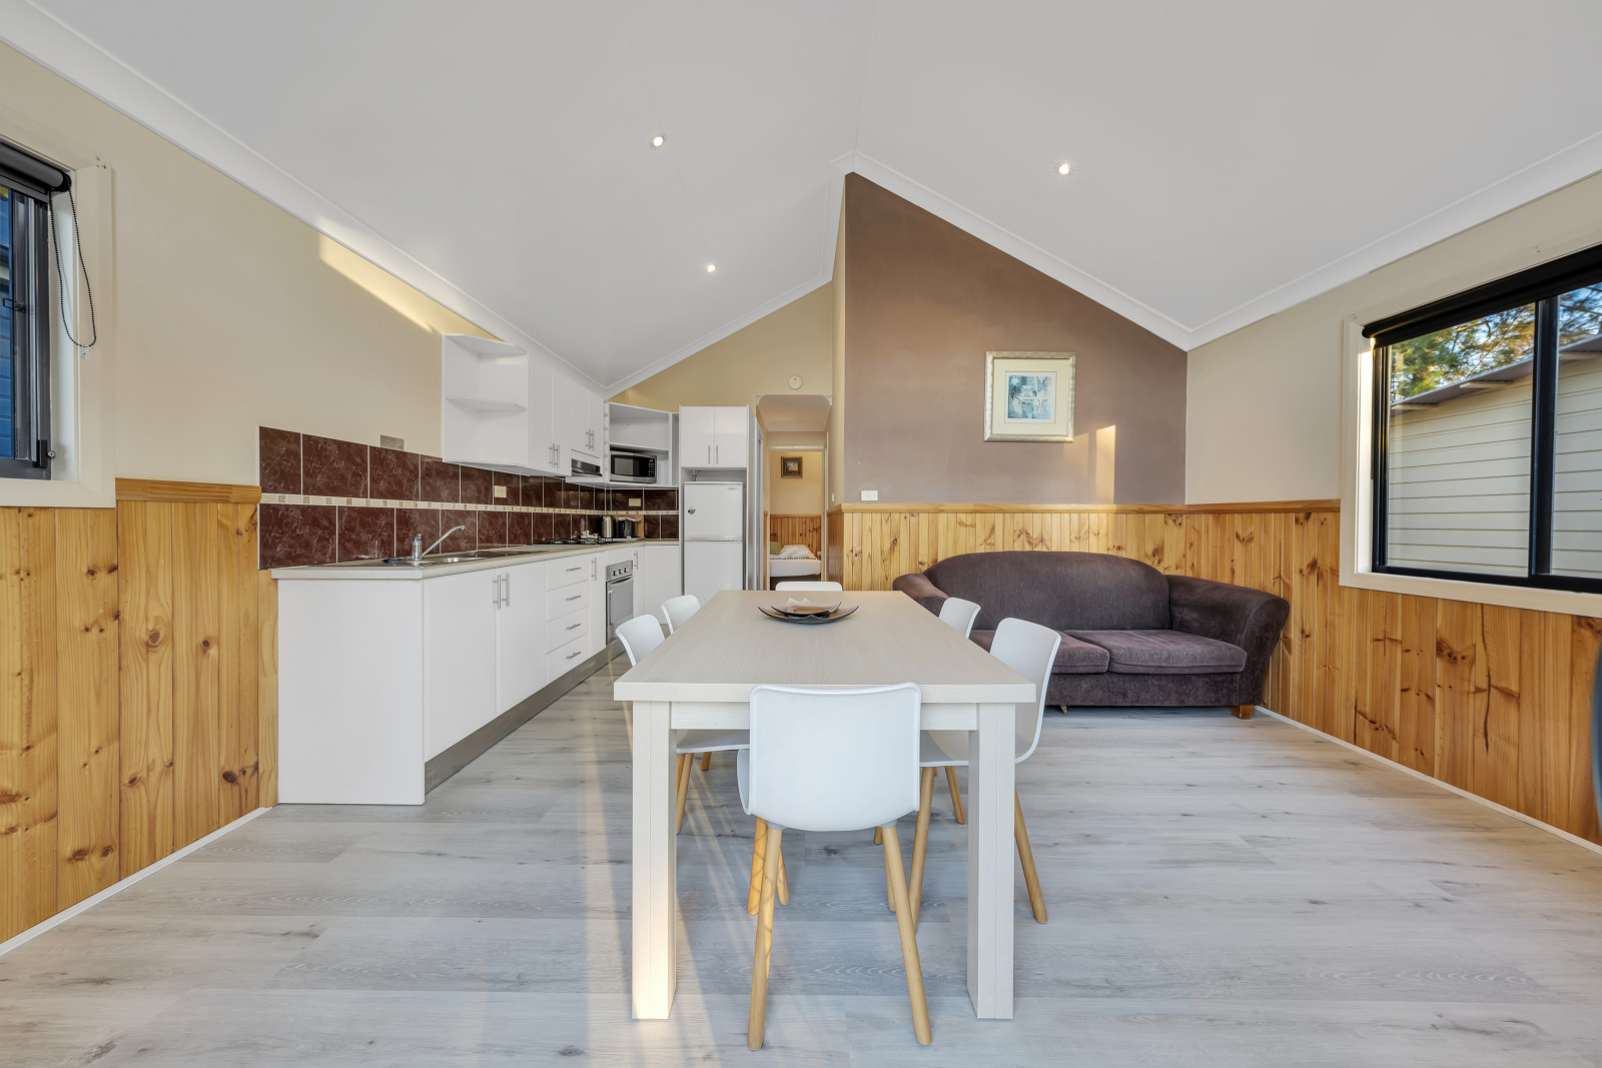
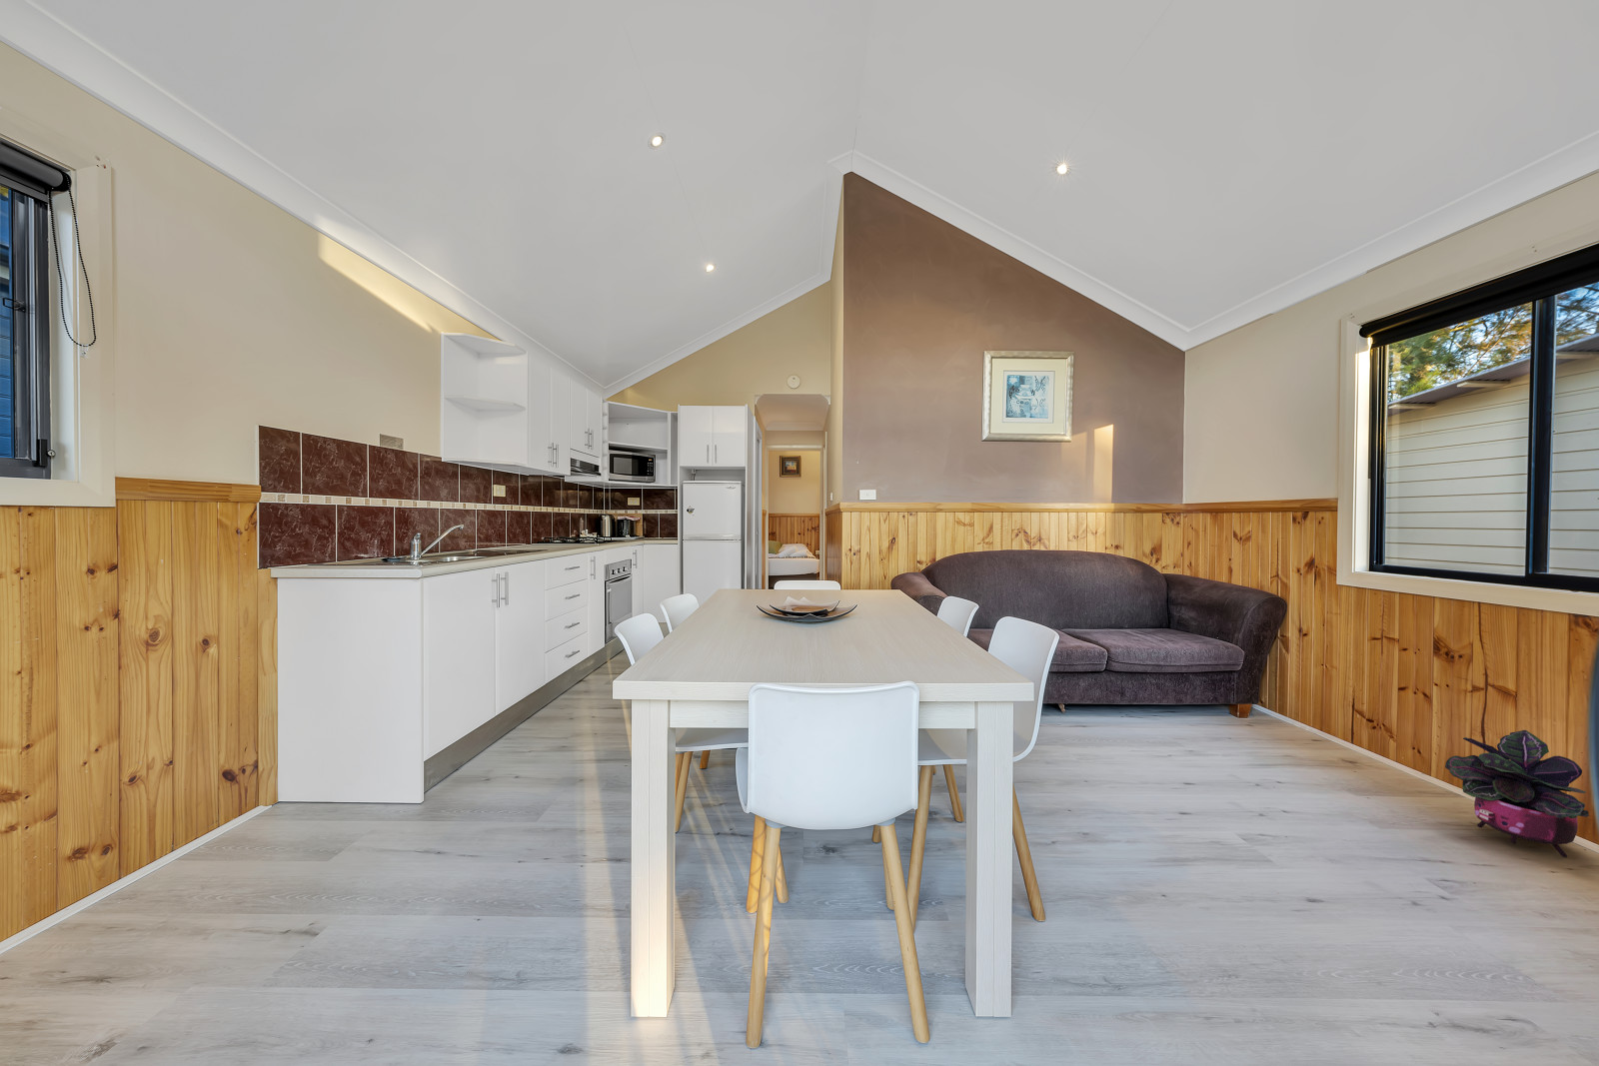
+ potted plant (1520, 788)
